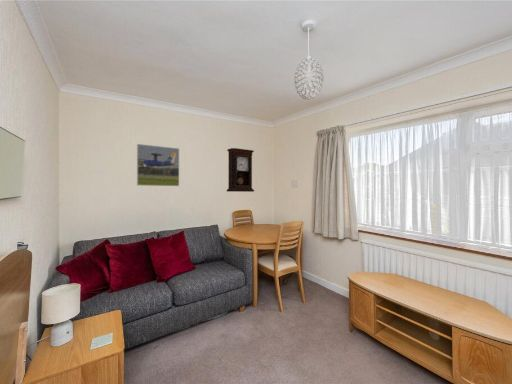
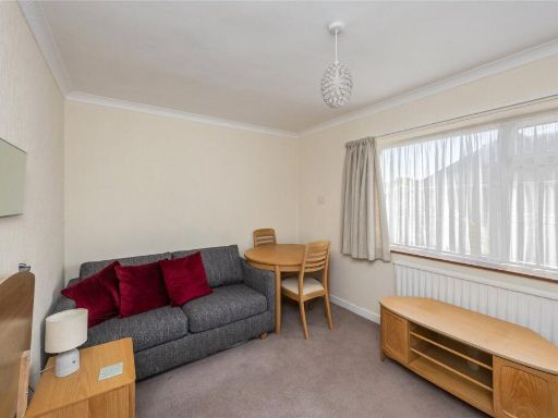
- pendulum clock (241, 170)
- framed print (159, 166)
